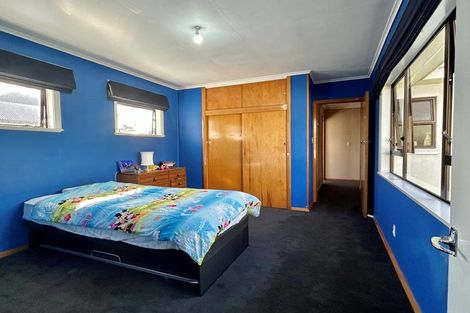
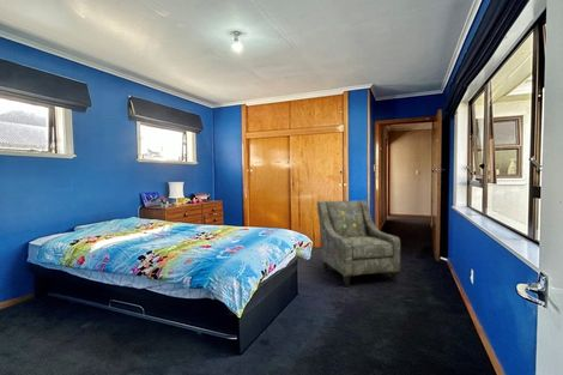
+ armchair (355, 237)
